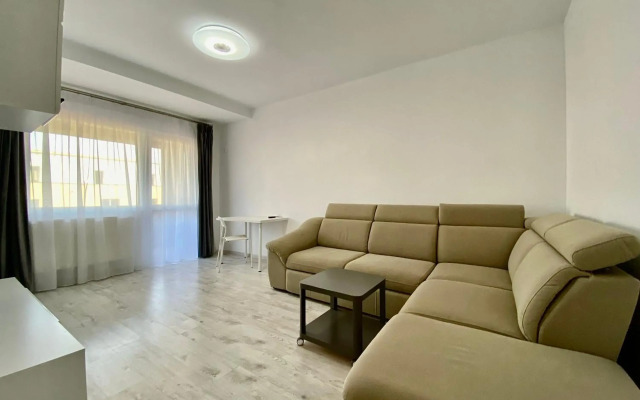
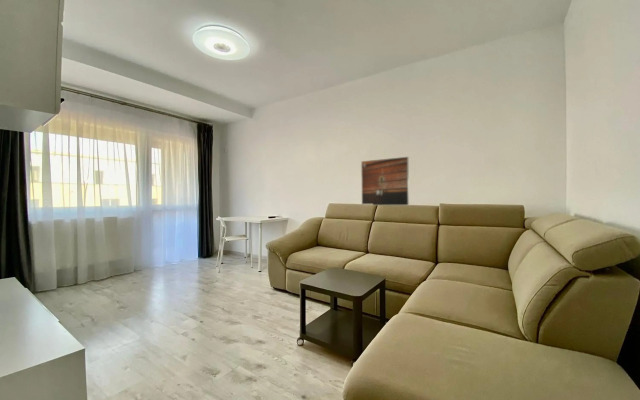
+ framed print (384, 183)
